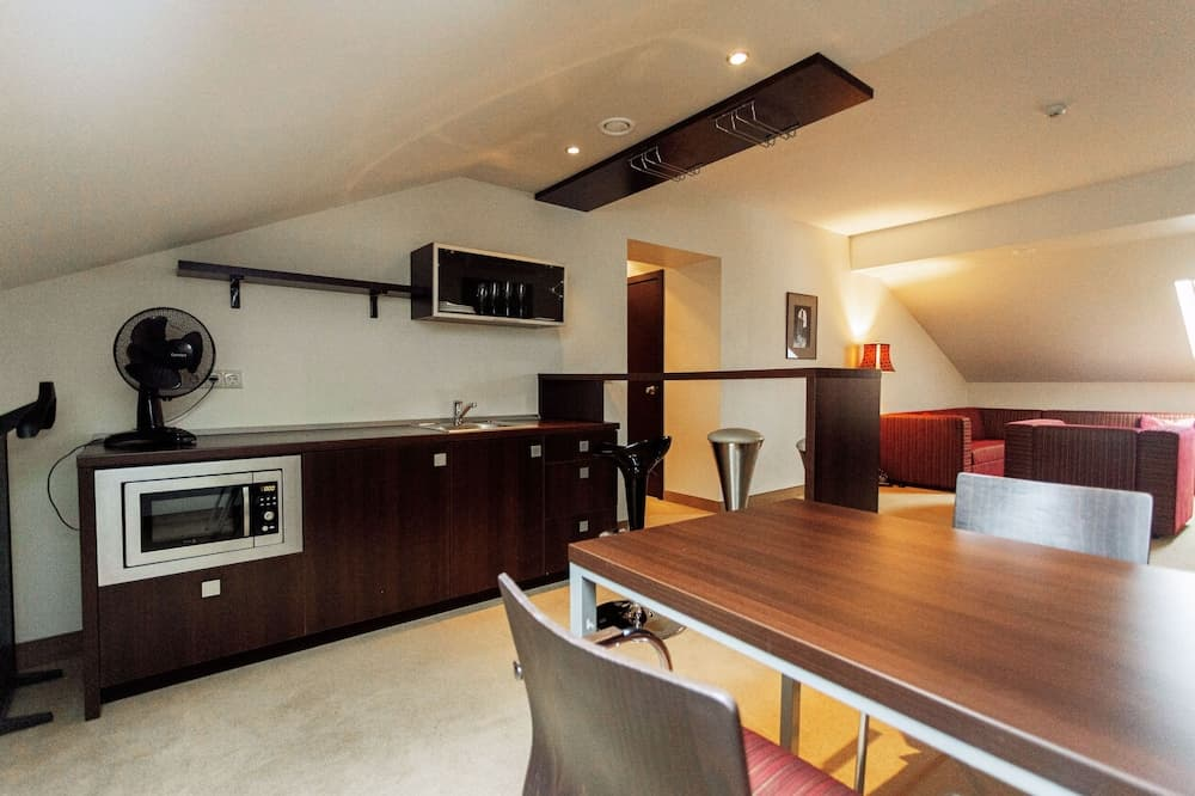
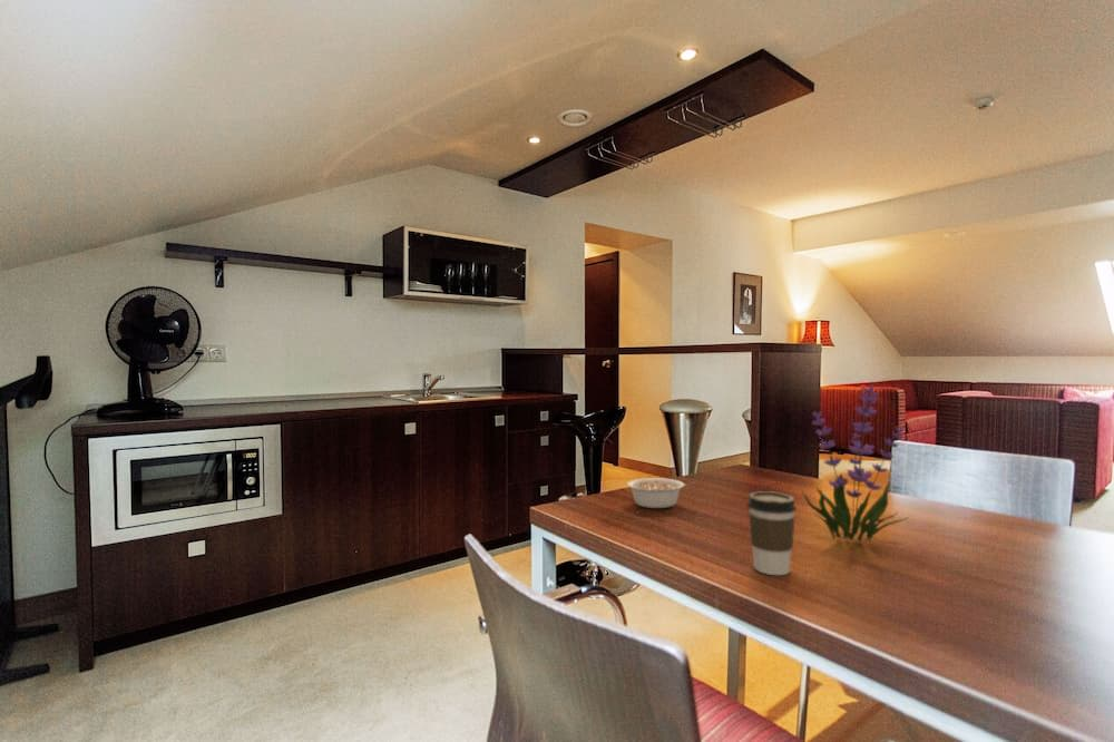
+ coffee cup (771, 533)
+ legume (657, 491)
+ plant (853, 461)
